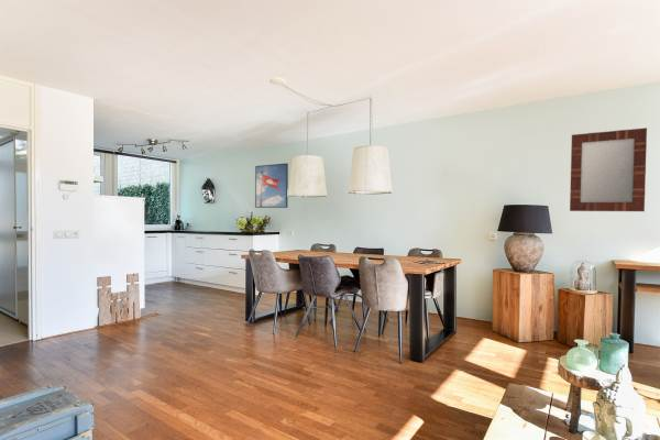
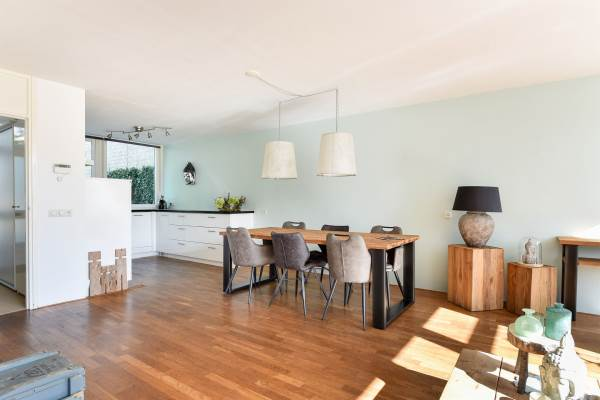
- home mirror (606, 170)
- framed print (271, 186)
